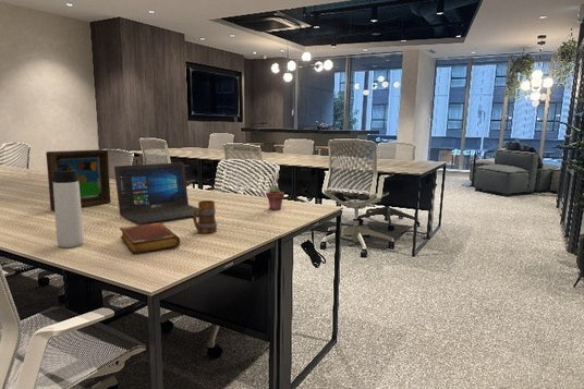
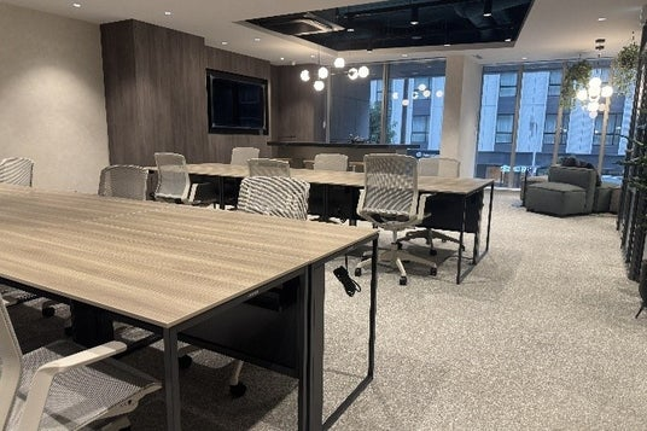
- potted succulent (275, 197)
- picture frame (80, 178)
- book (149, 236)
- mug (204, 217)
- laptop (163, 190)
- thermos bottle (66, 205)
